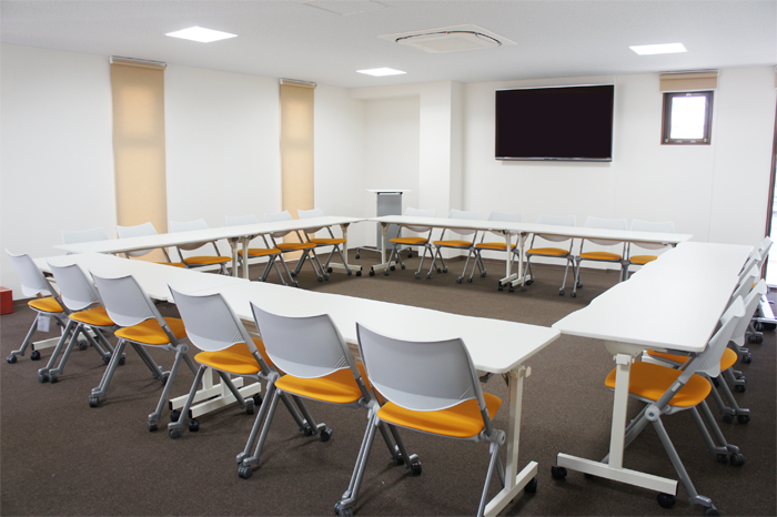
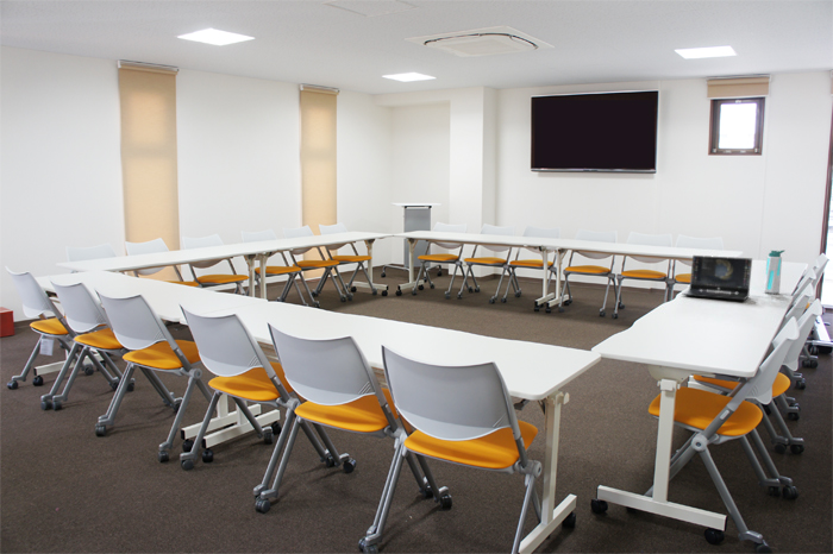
+ water bottle (774, 271)
+ laptop (716, 277)
